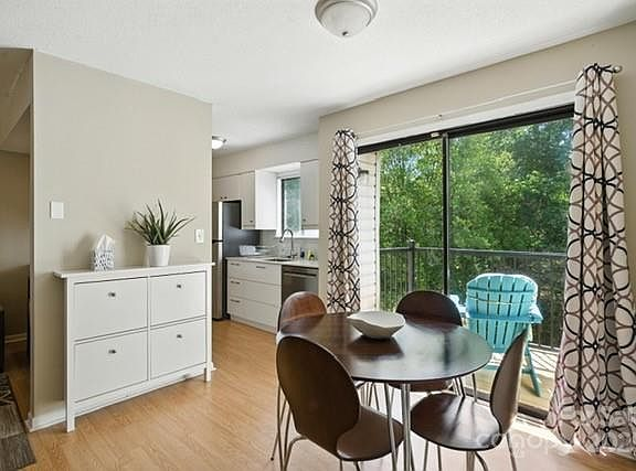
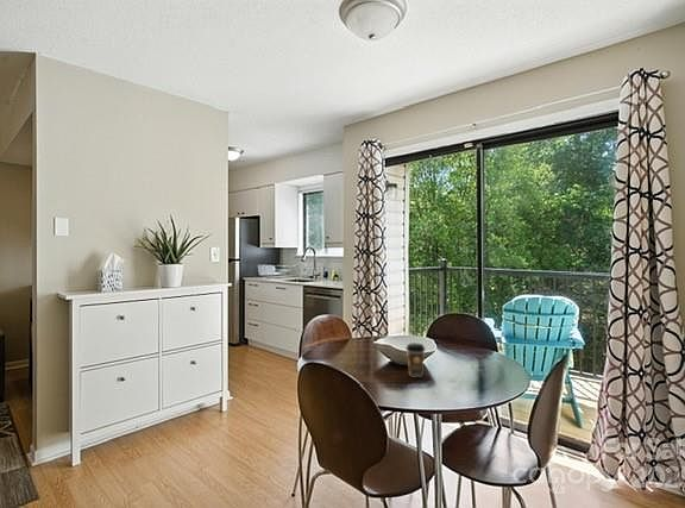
+ coffee cup (415, 359)
